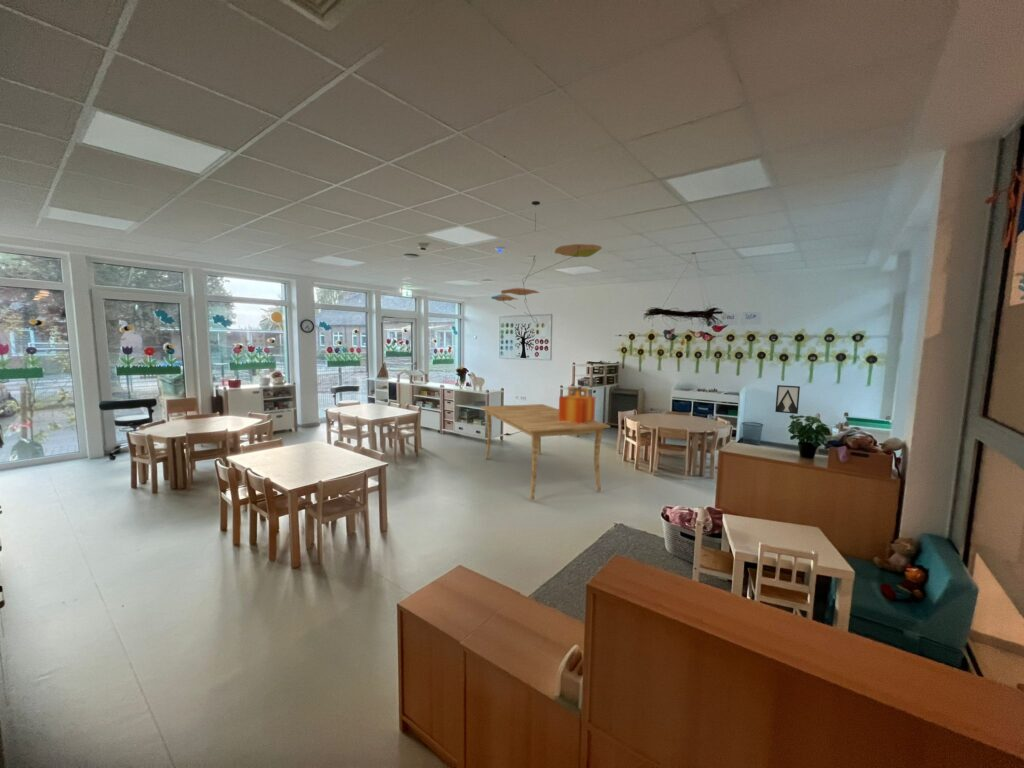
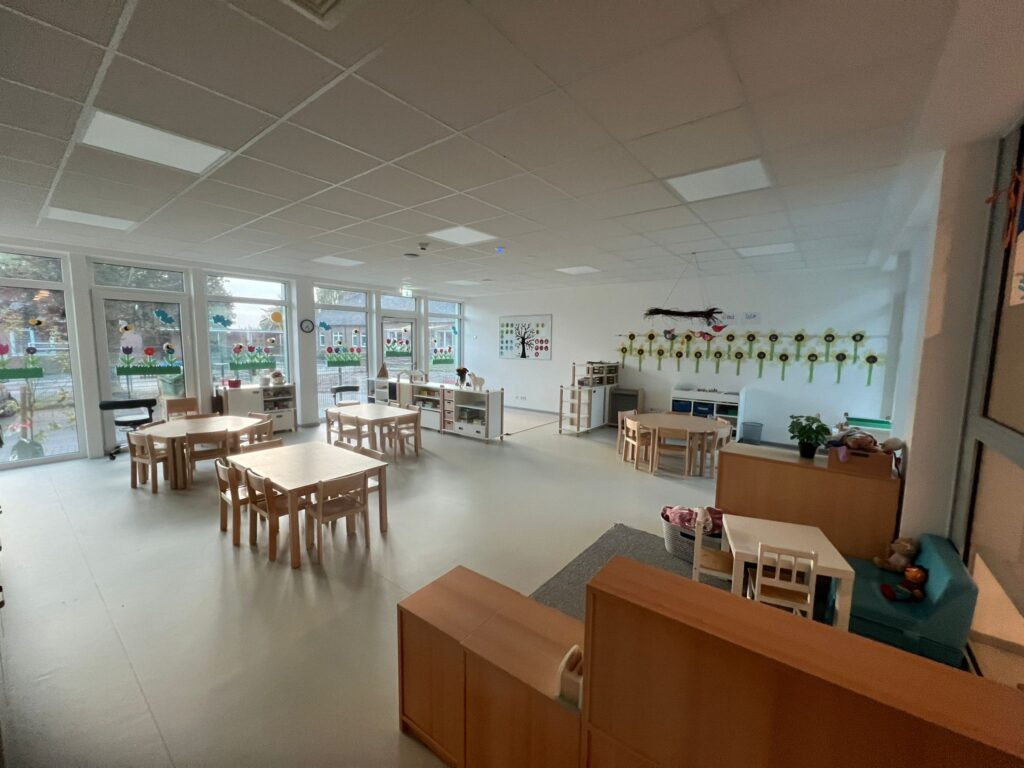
- wall art (787, 399)
- dining table (537, 444)
- ceiling mobile (545, 268)
- container (577, 403)
